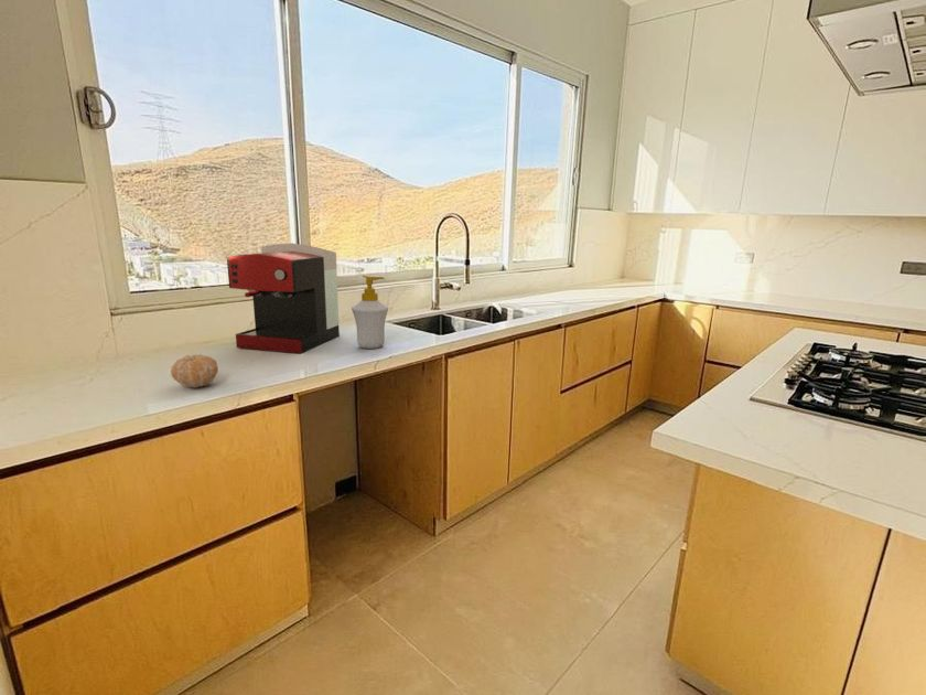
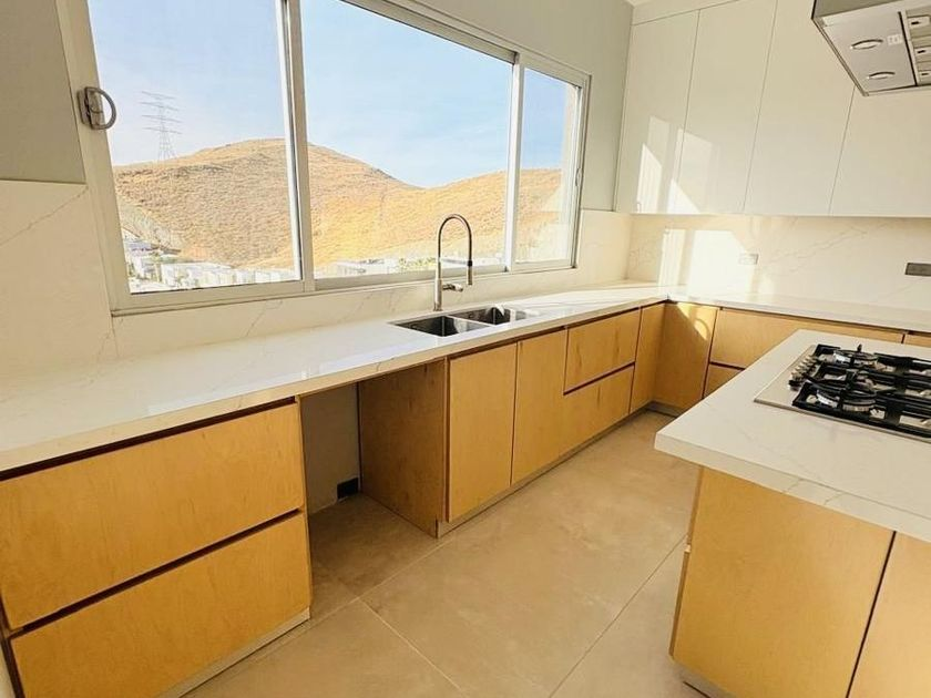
- coffee maker (280, 295)
- fruit (194, 371)
- soap bottle (369, 311)
